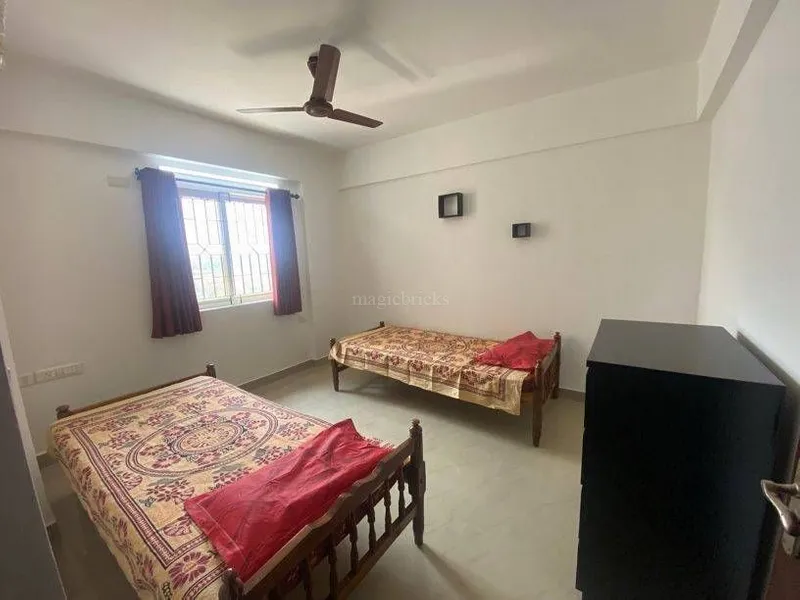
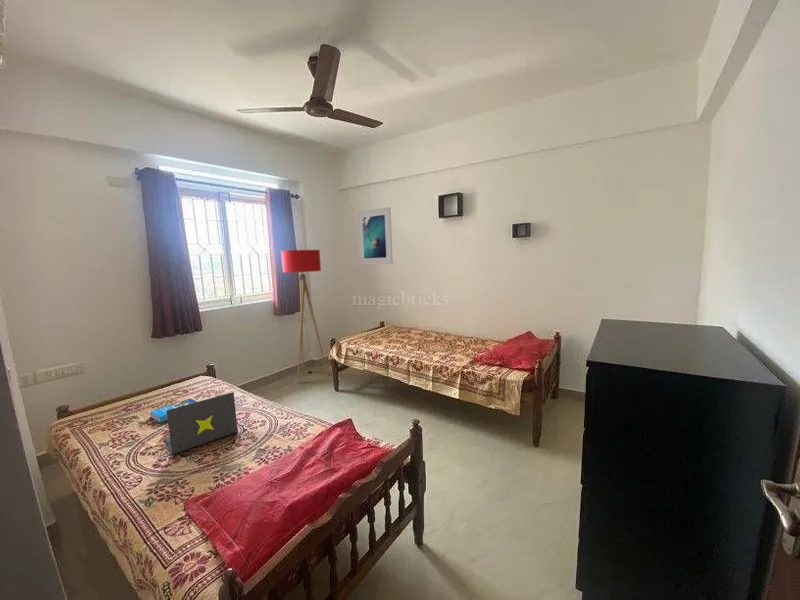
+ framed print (374, 237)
+ floor lamp (302, 315)
+ book (176, 407)
+ laptop (195, 415)
